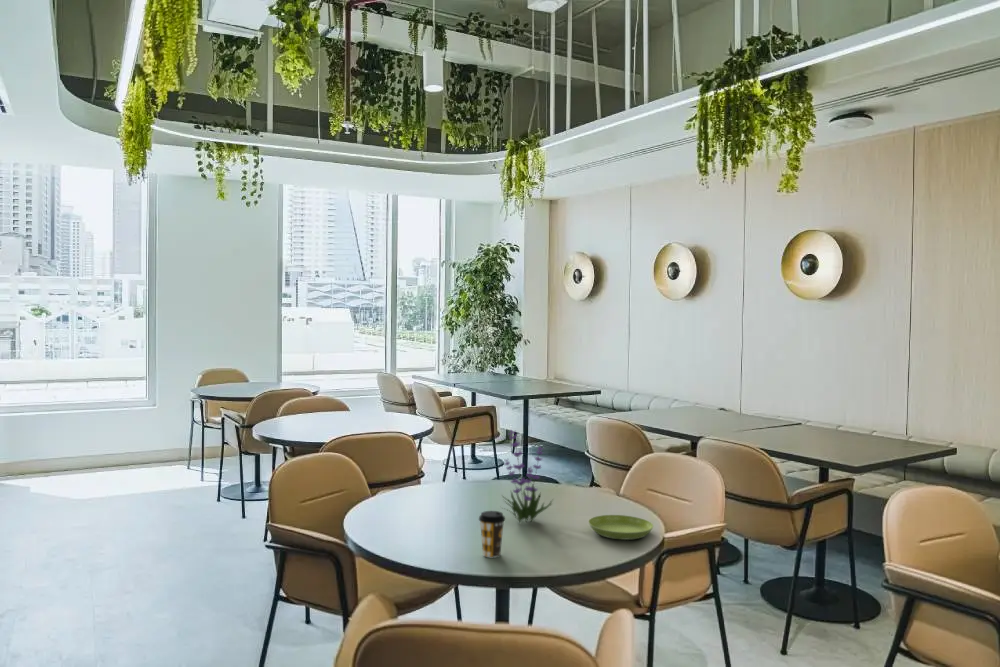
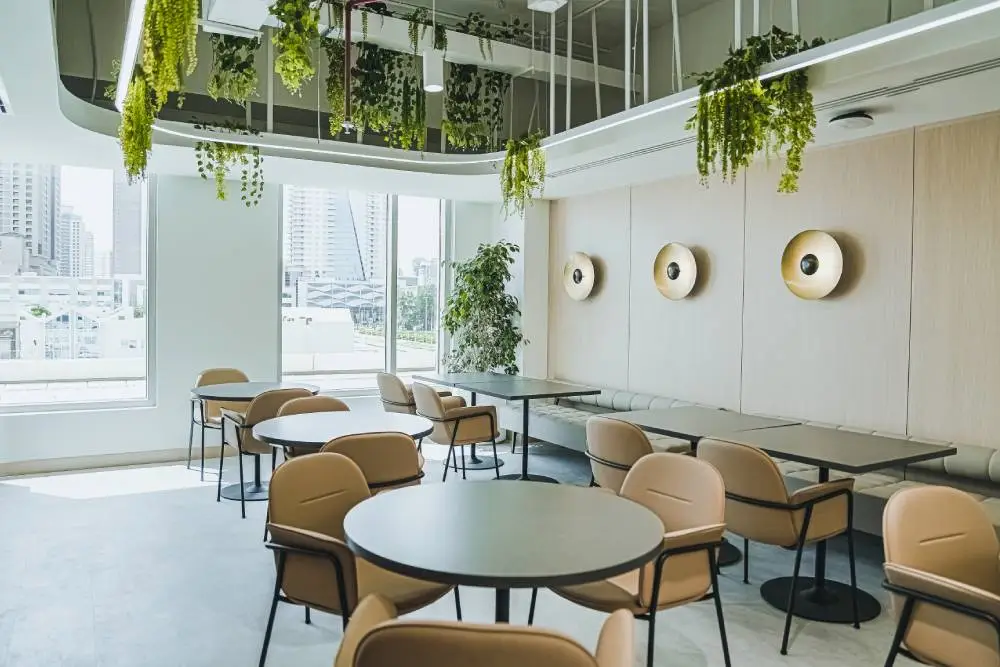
- saucer (620, 527)
- coffee cup (491, 534)
- plant (526, 475)
